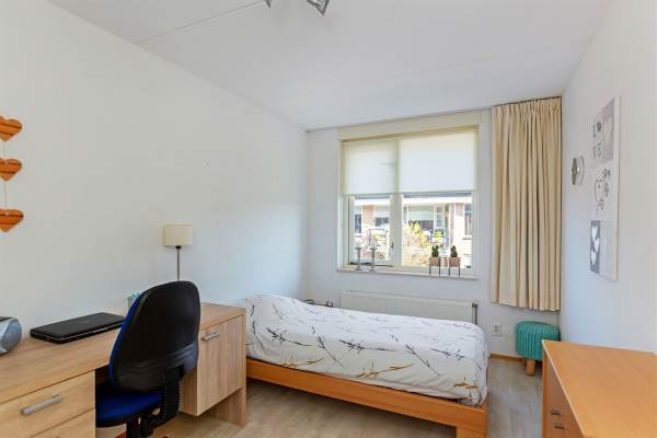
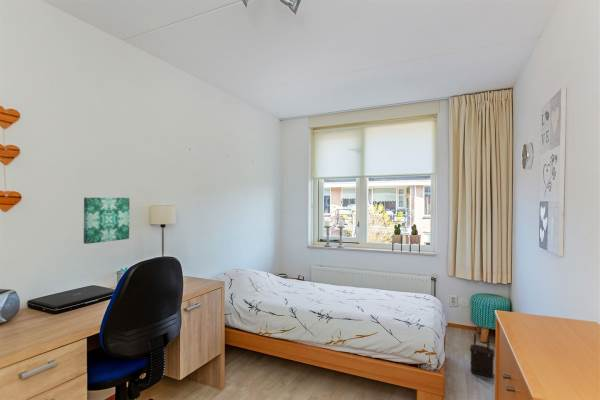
+ wall art (107, 219)
+ satchel (481, 353)
